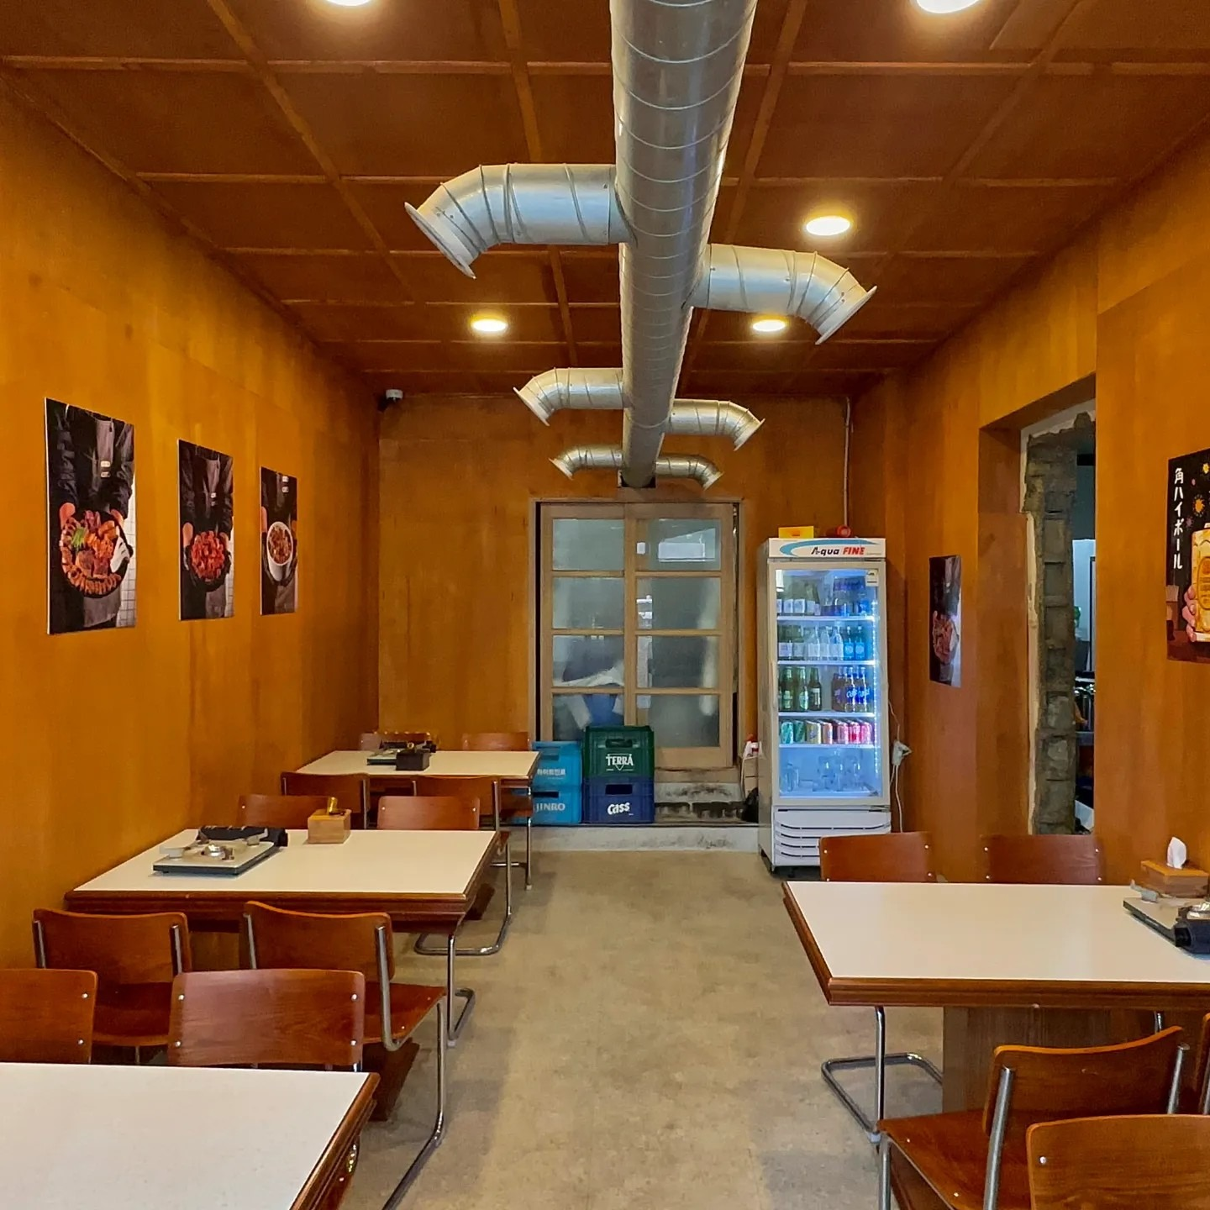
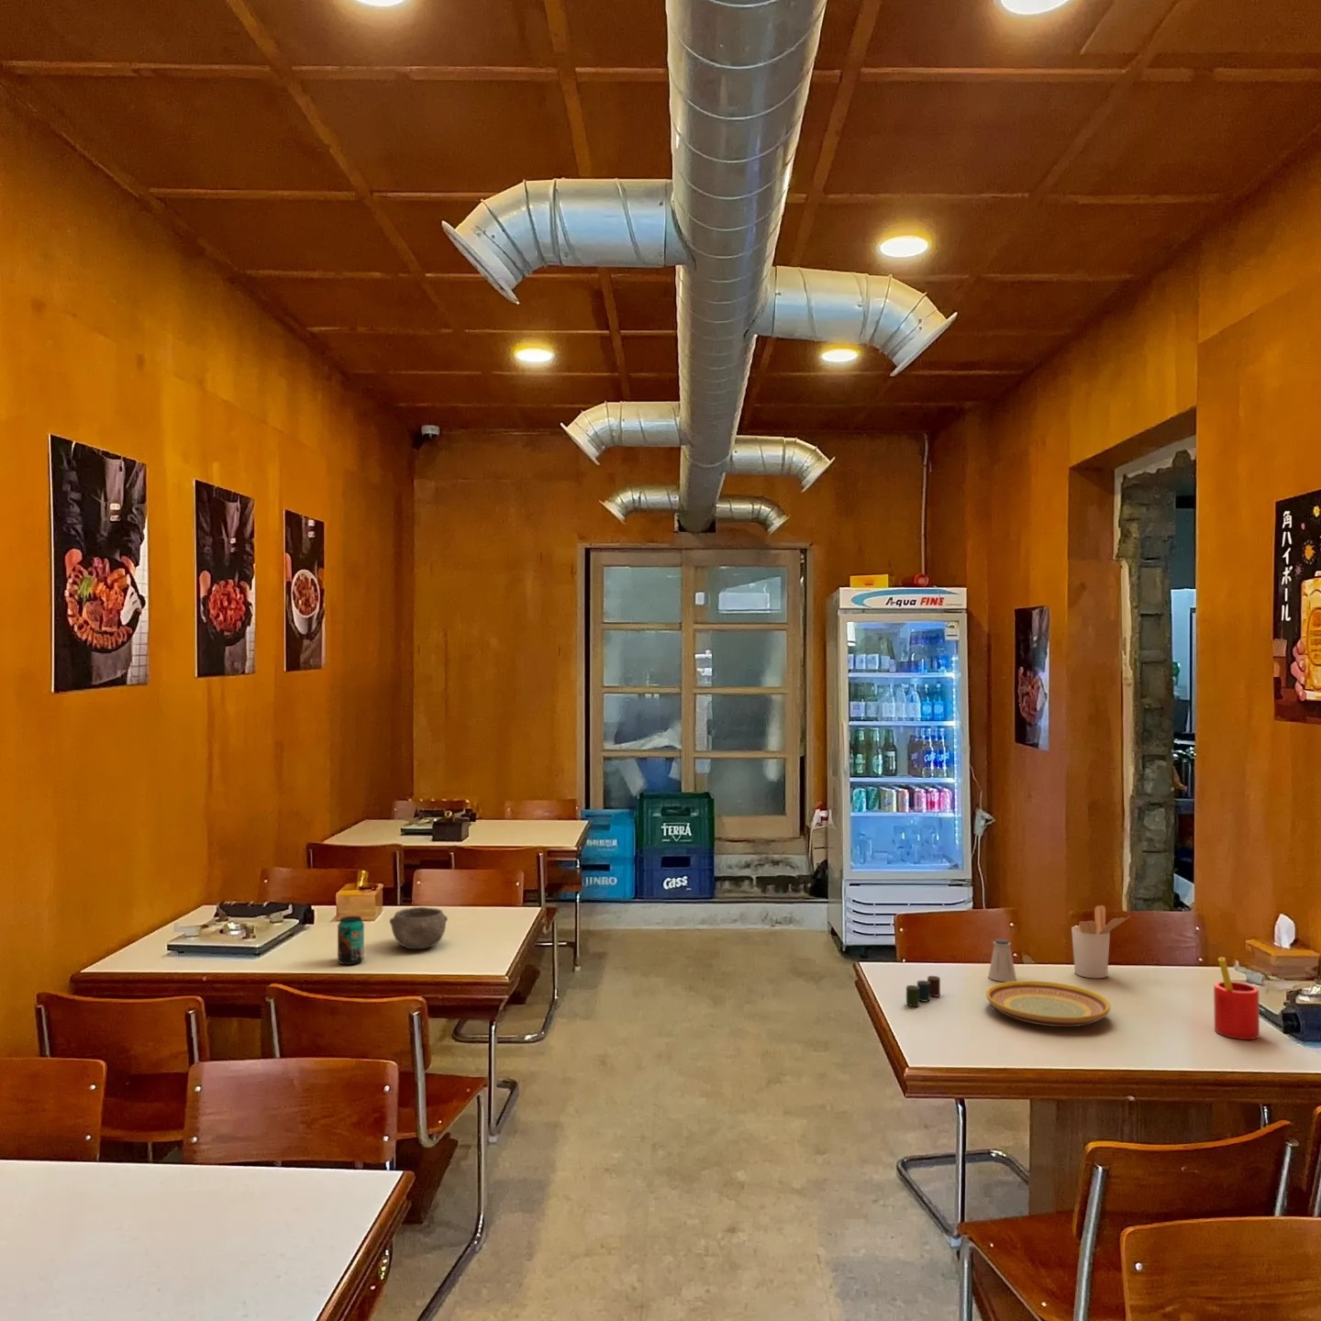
+ straw (1234, 993)
+ plate (1046, 1005)
+ cup (922, 985)
+ beverage can (351, 940)
+ utensil holder (1100, 942)
+ bowl (419, 928)
+ saltshaker (1002, 958)
